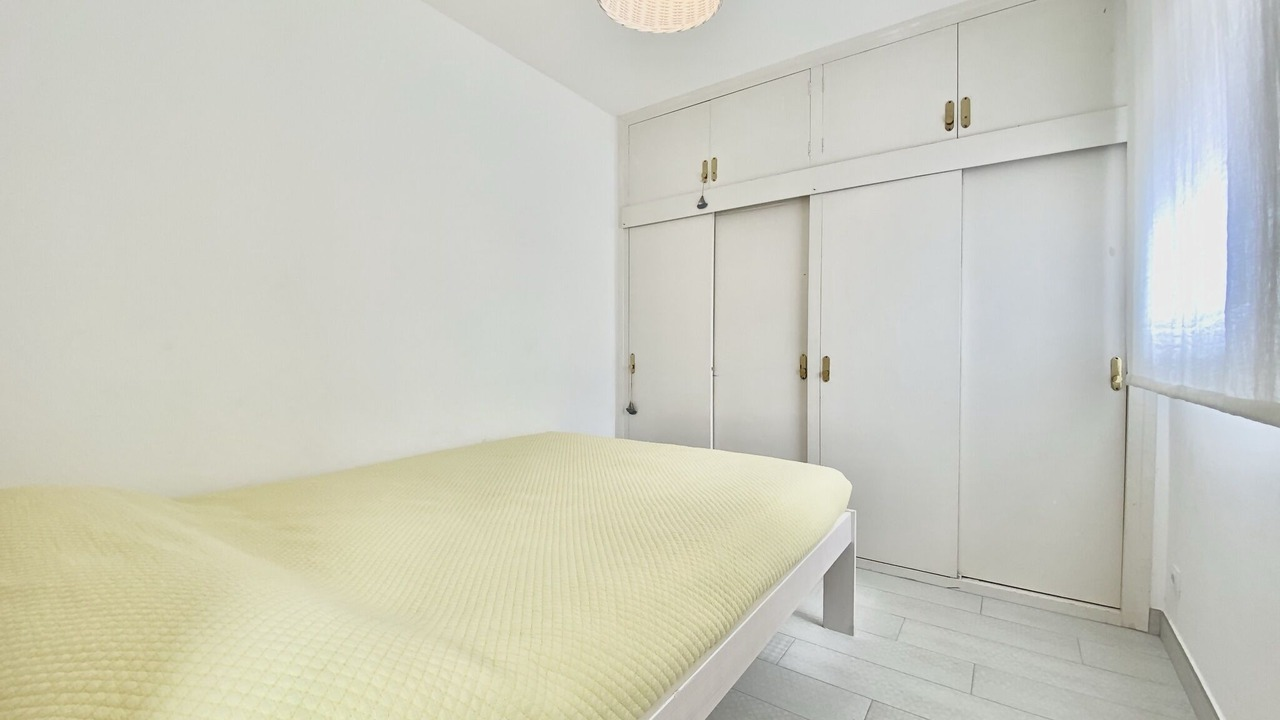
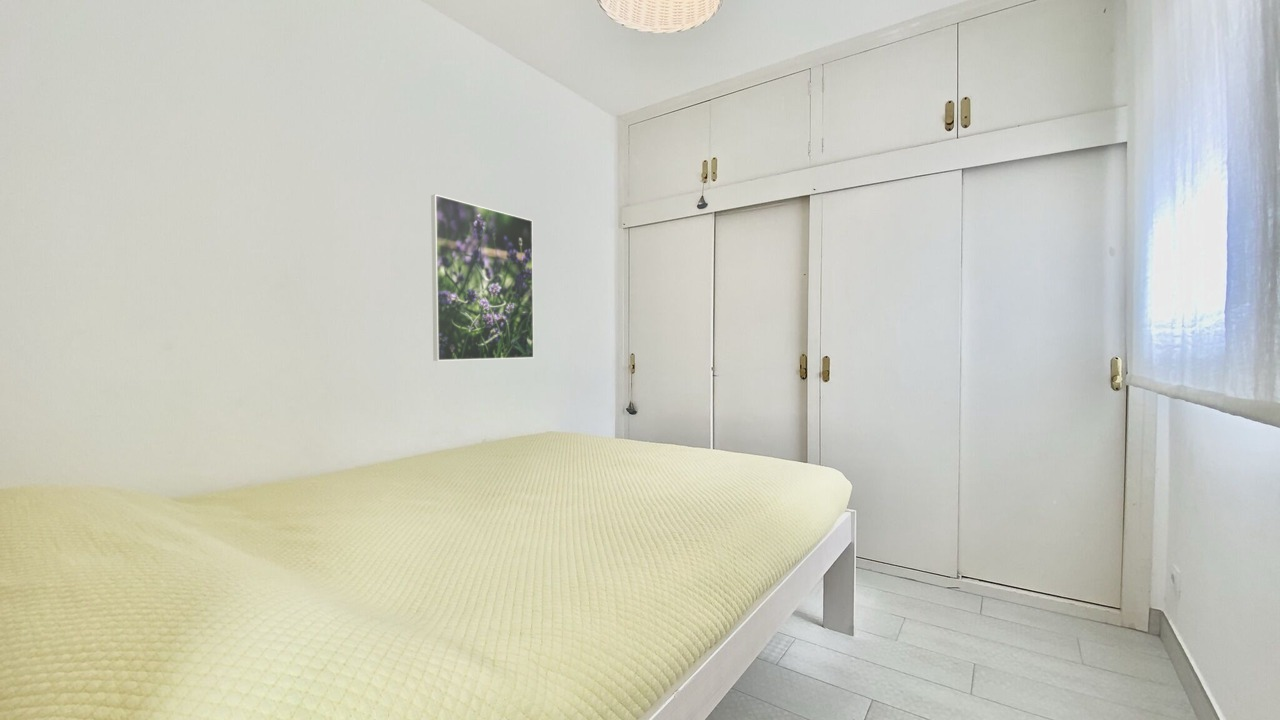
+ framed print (487, 284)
